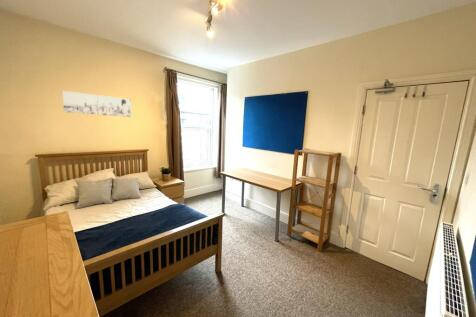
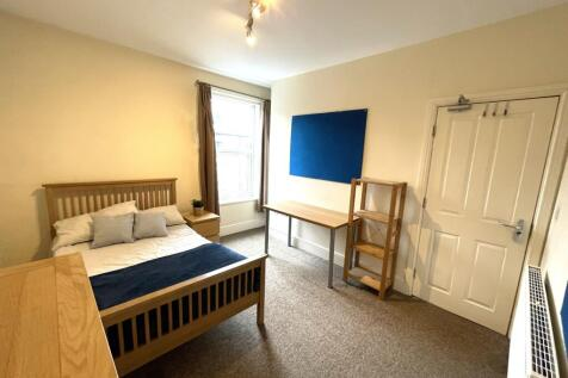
- wall art (100, 105)
